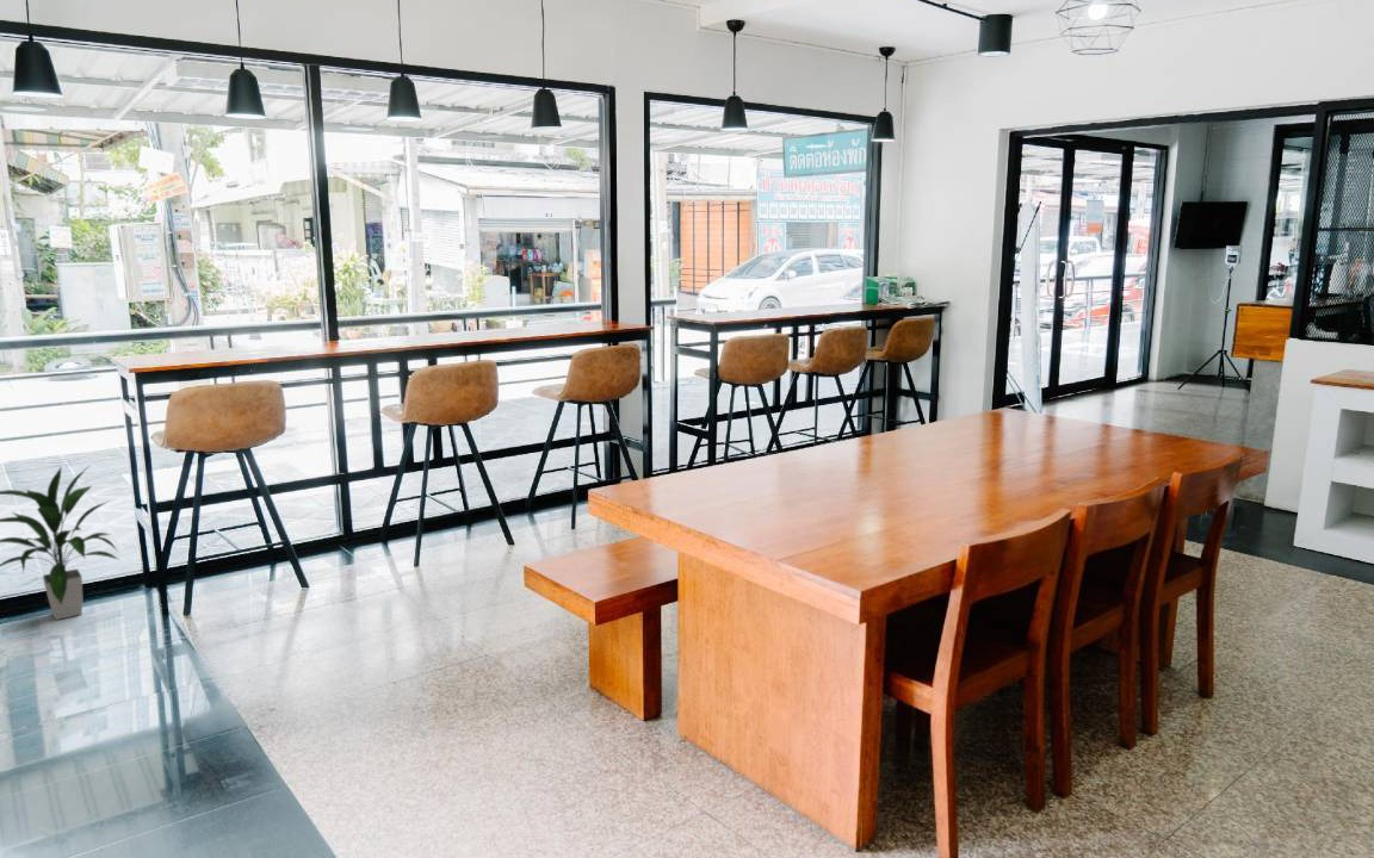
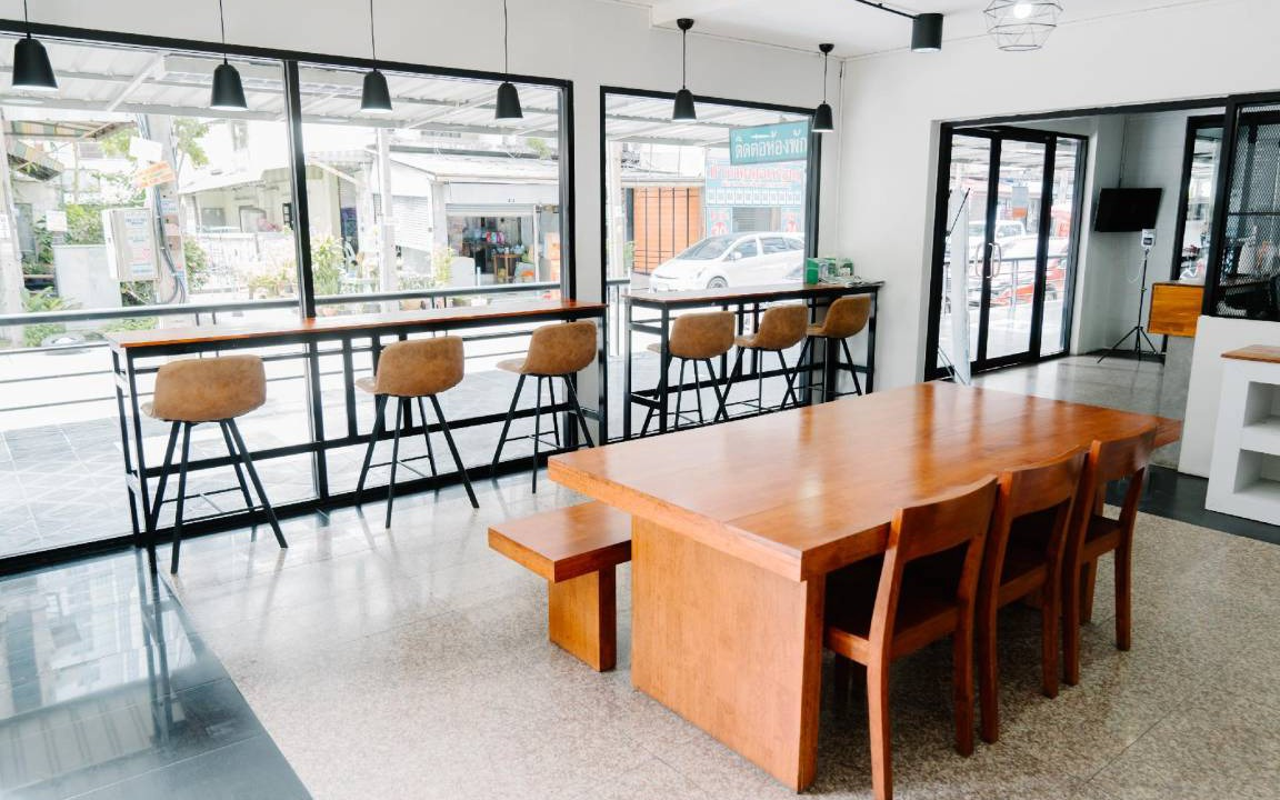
- indoor plant (55, 543)
